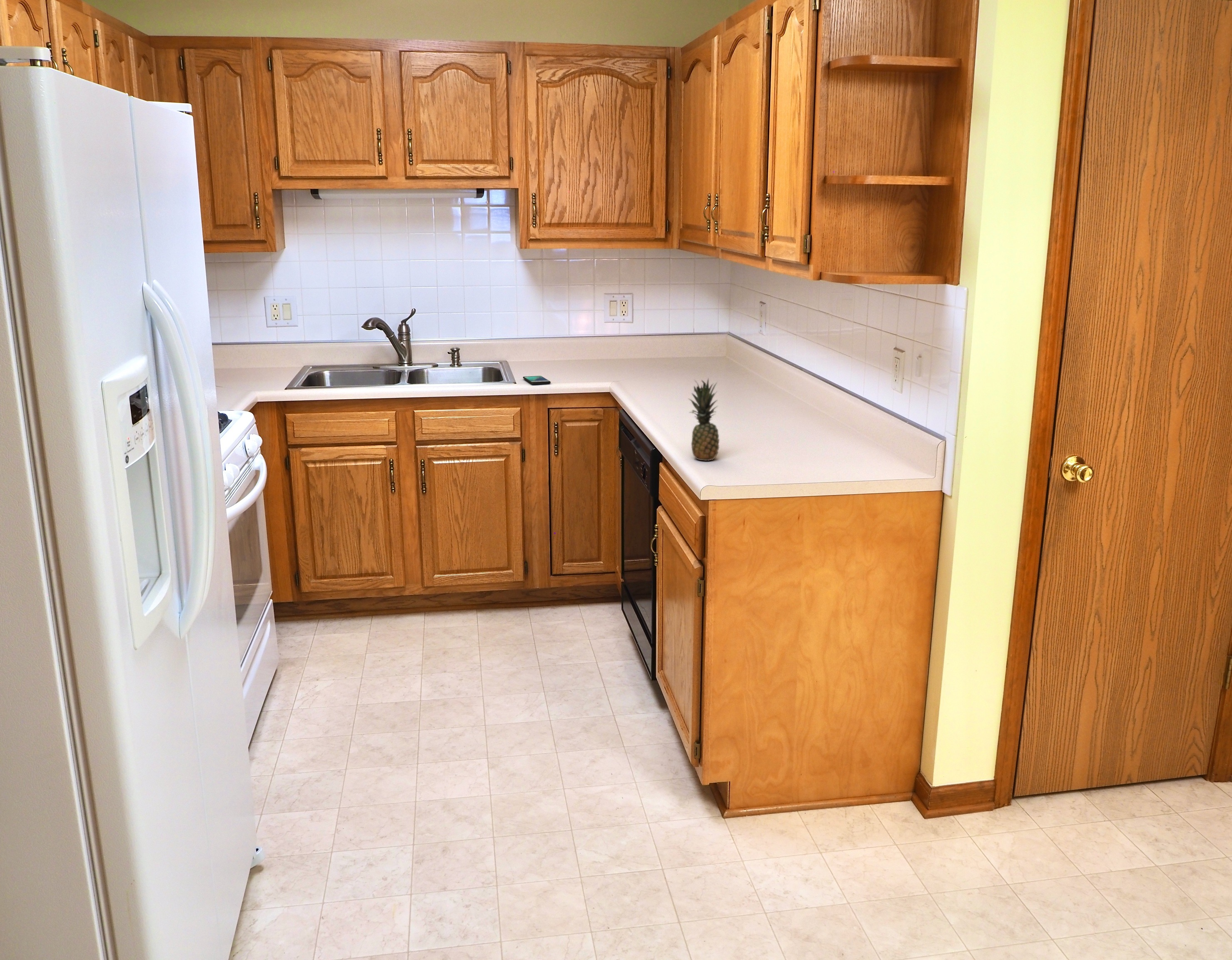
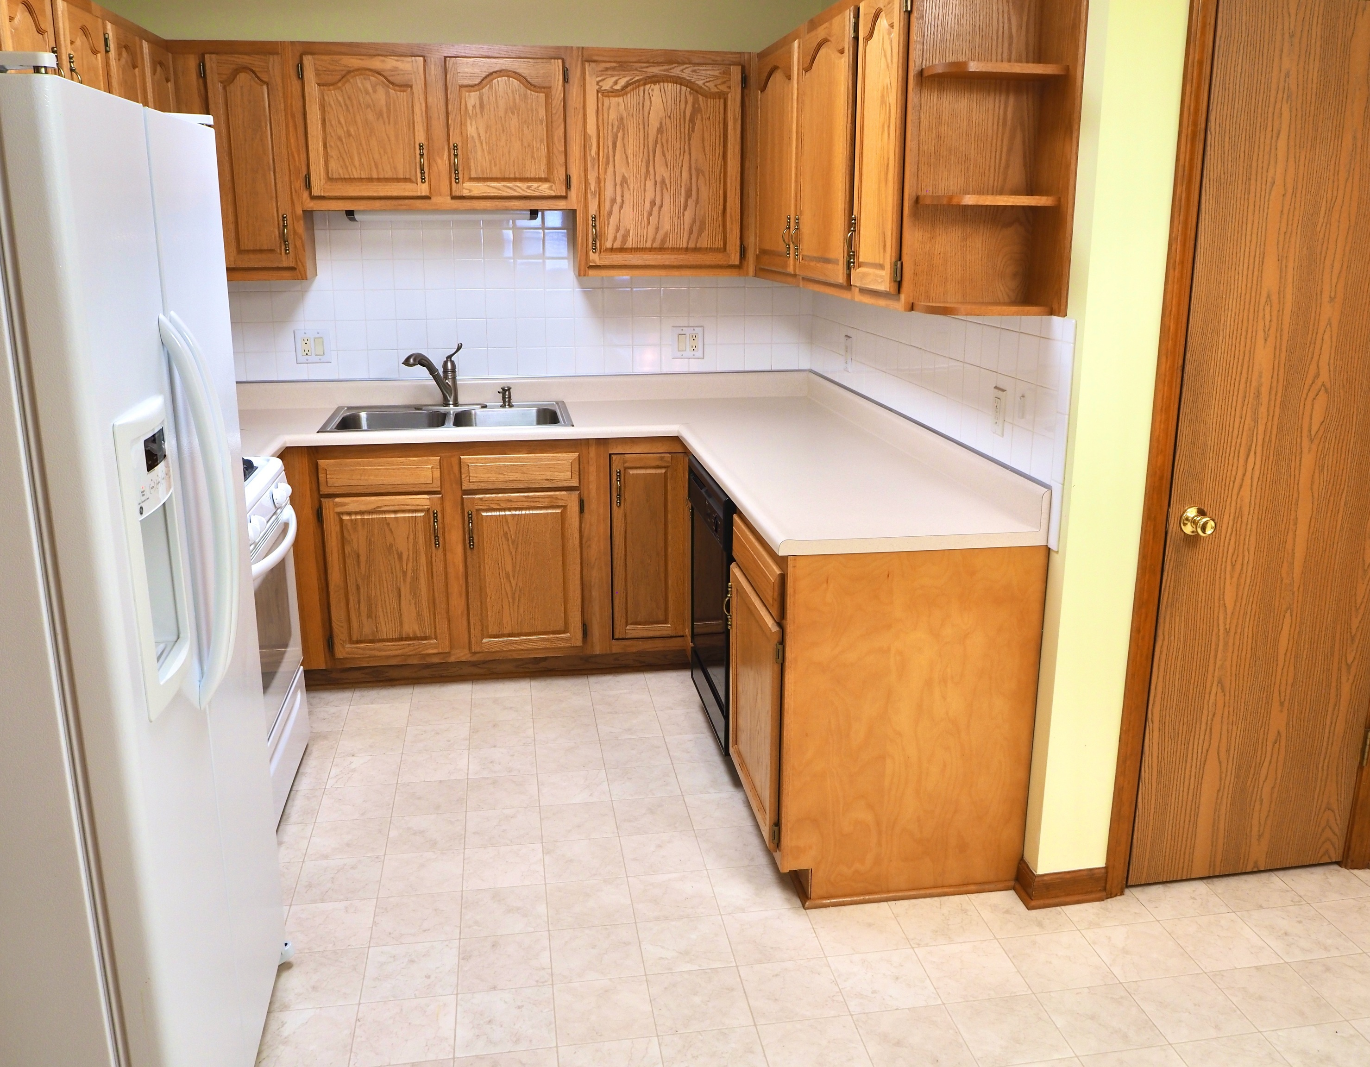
- smartphone (536, 380)
- fruit (704, 418)
